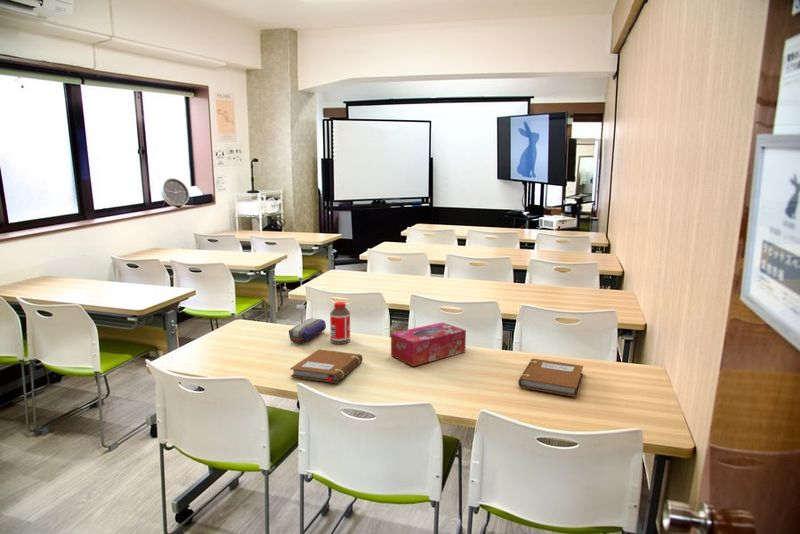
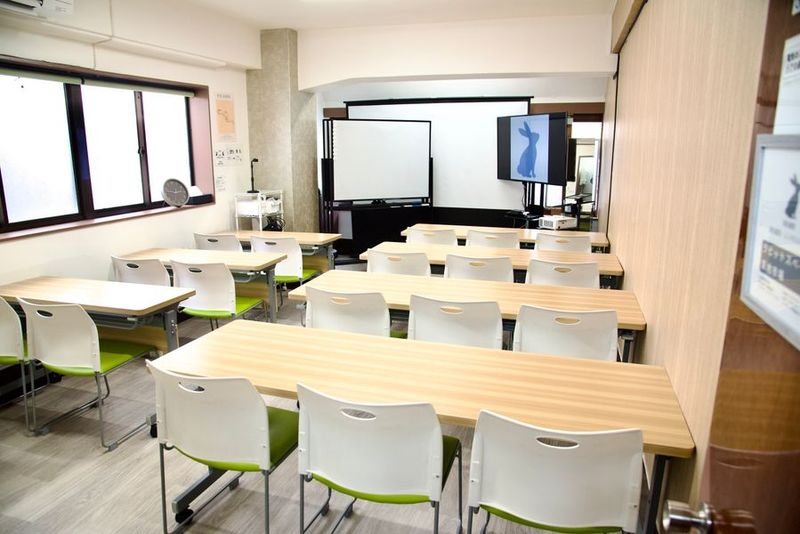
- notebook (327, 365)
- pencil case (308, 329)
- bottle (340, 322)
- tissue box (428, 342)
- notebook (551, 375)
